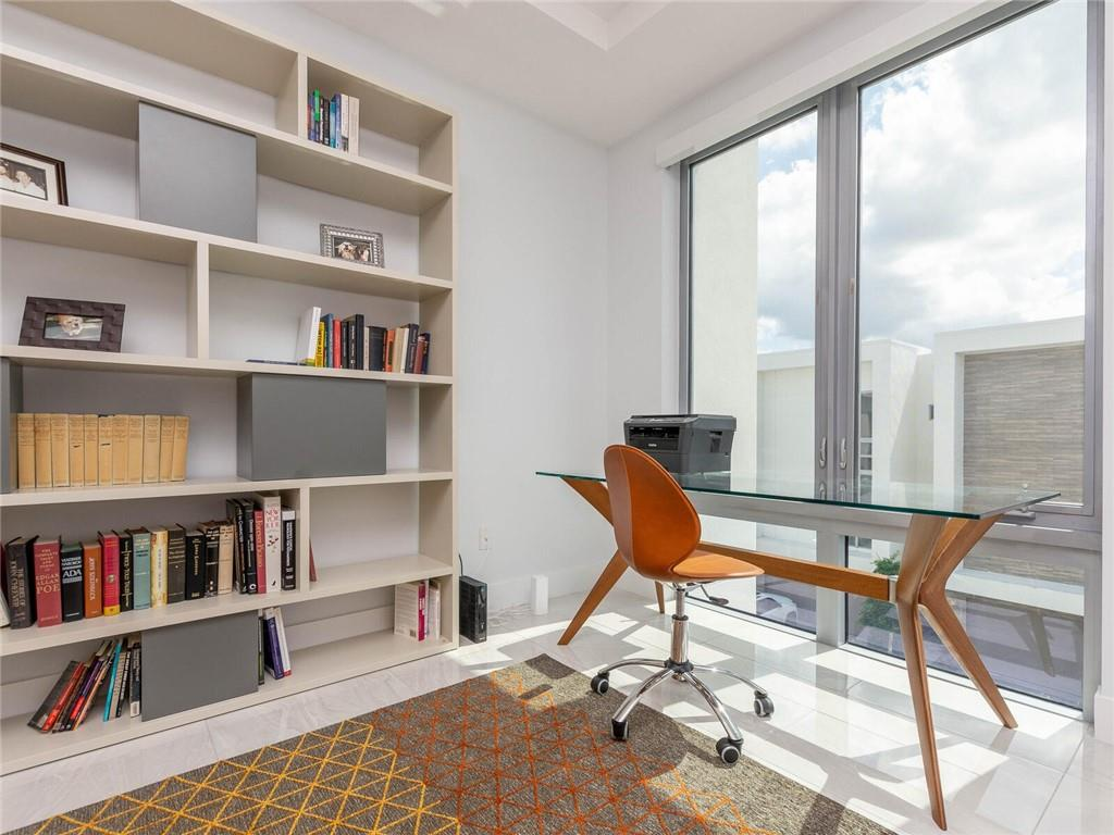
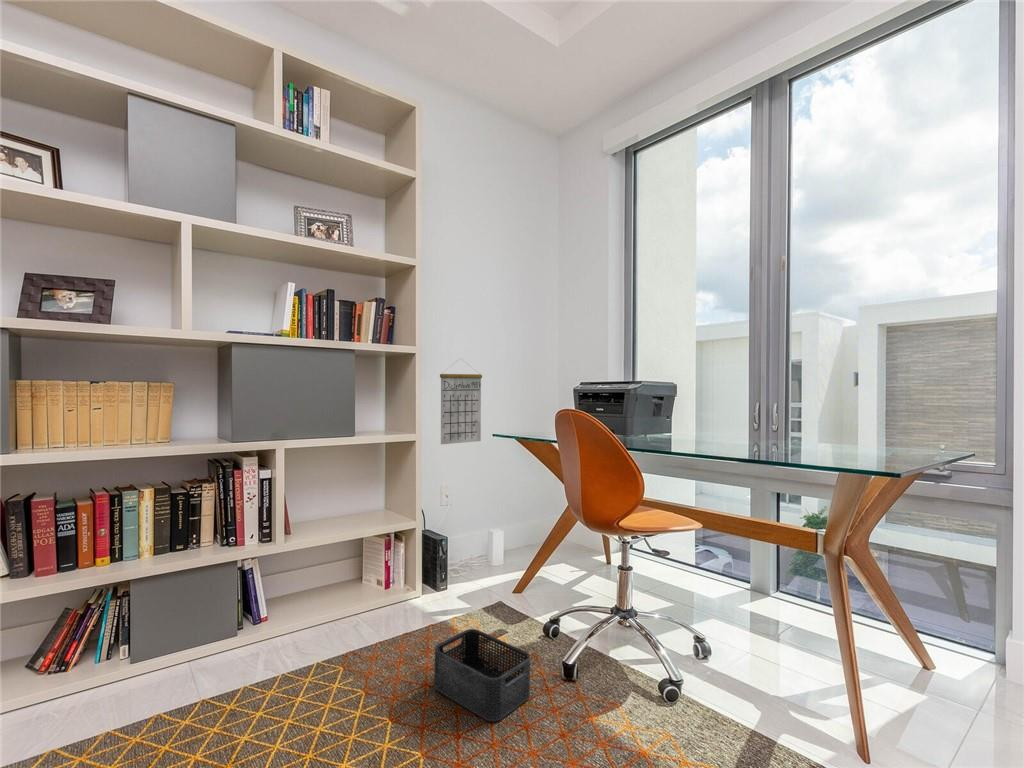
+ calendar (461, 400)
+ storage bin (481, 671)
